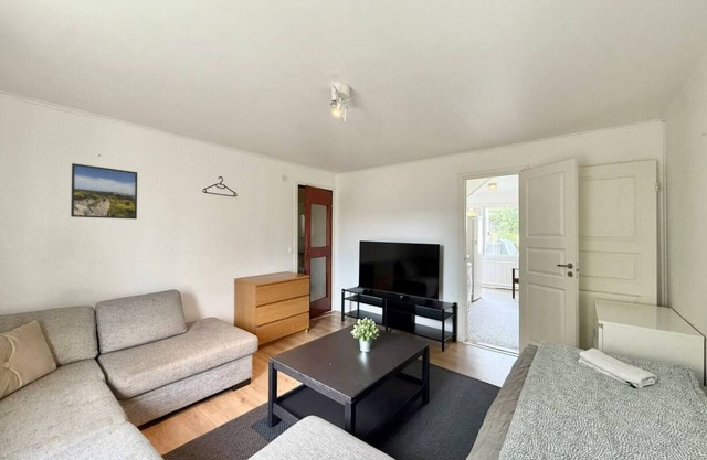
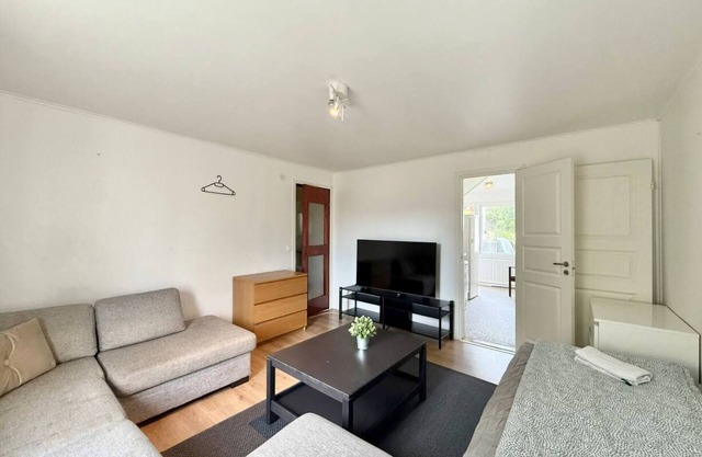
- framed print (106, 193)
